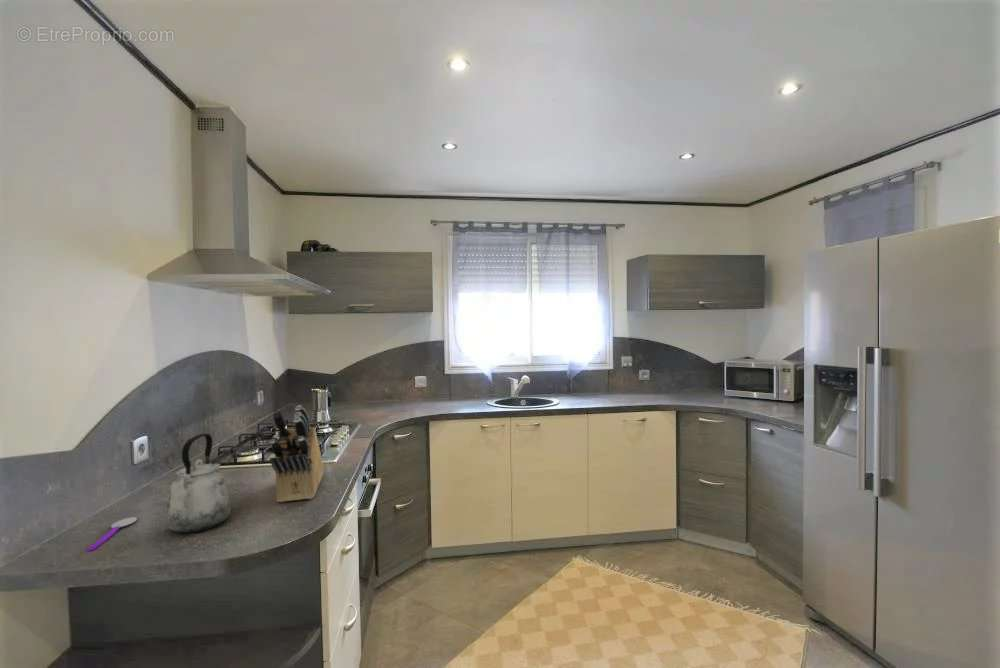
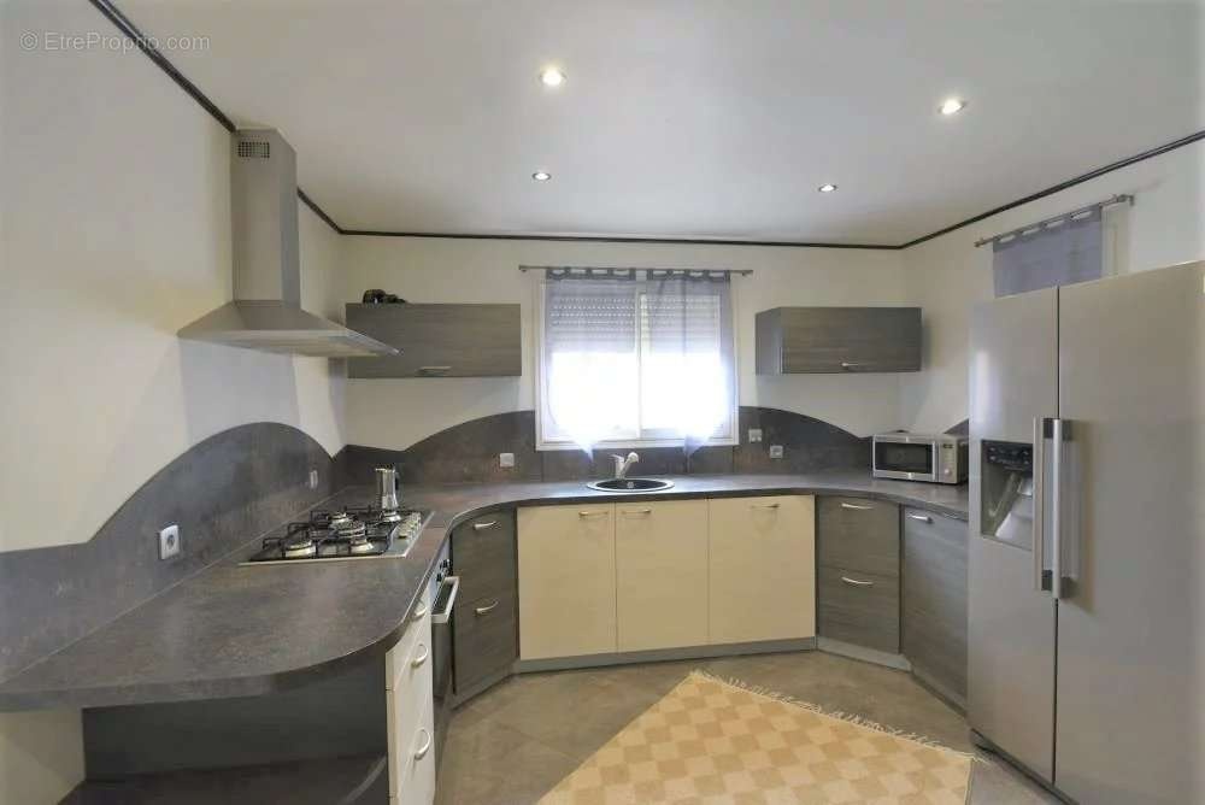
- knife block (298, 446)
- spoon (112, 531)
- kettle (203, 477)
